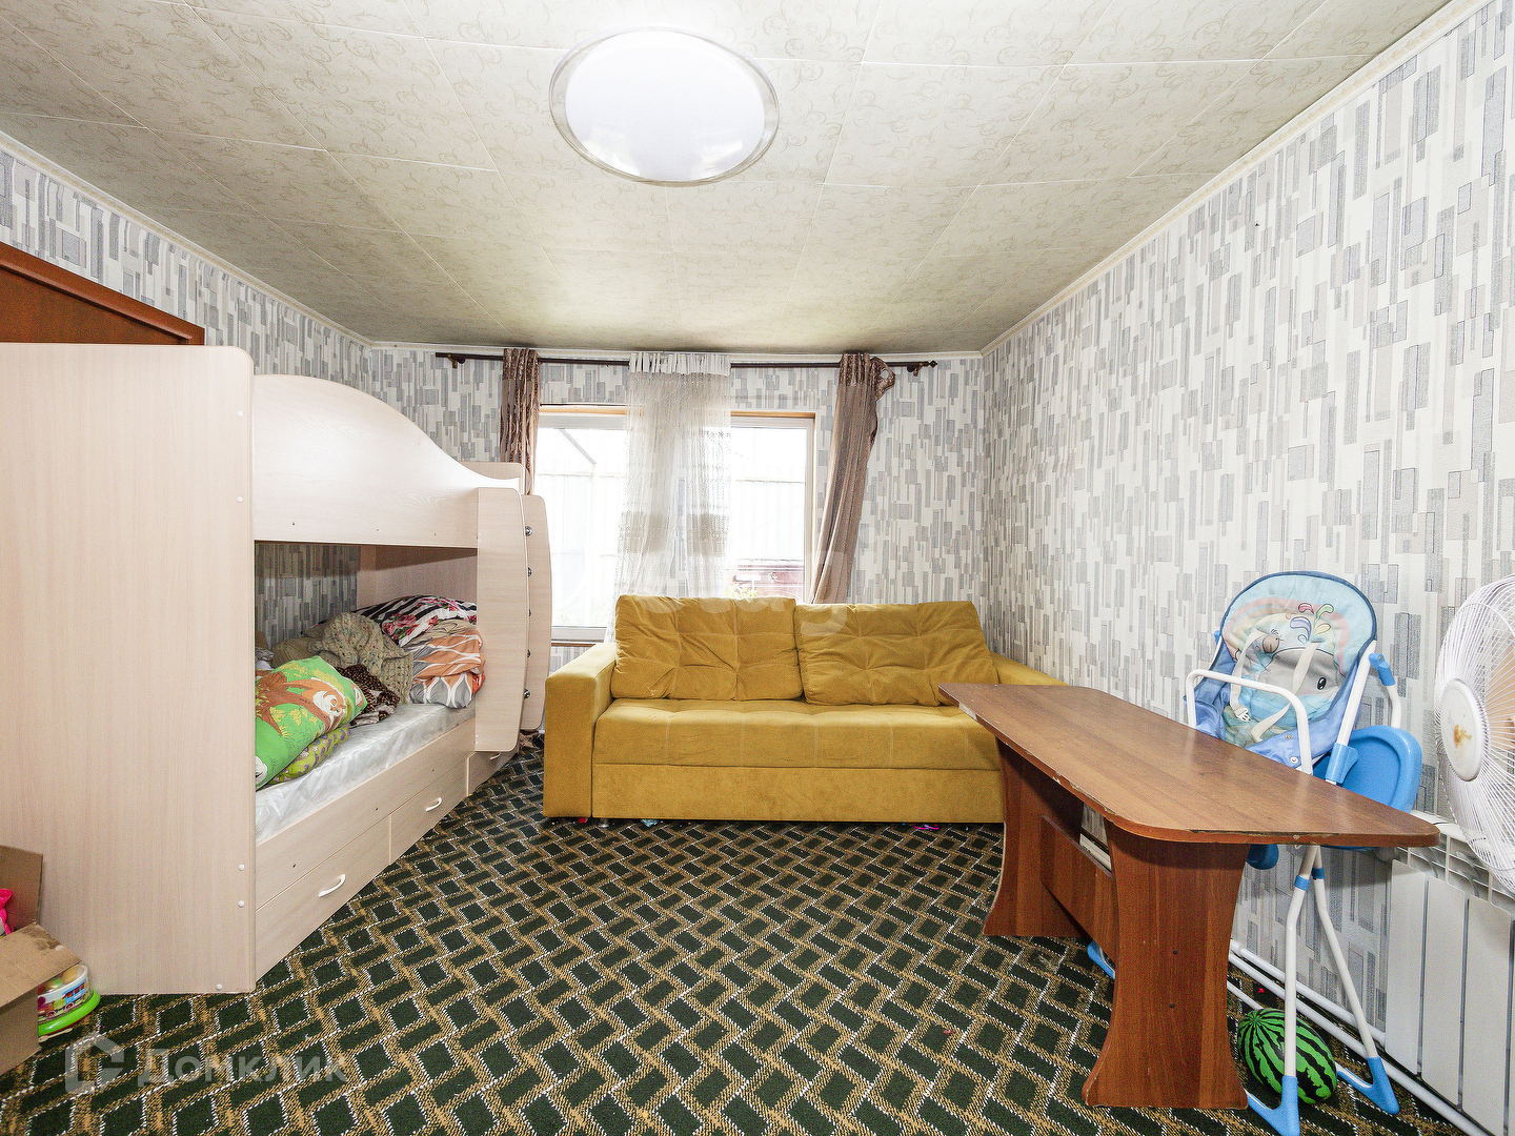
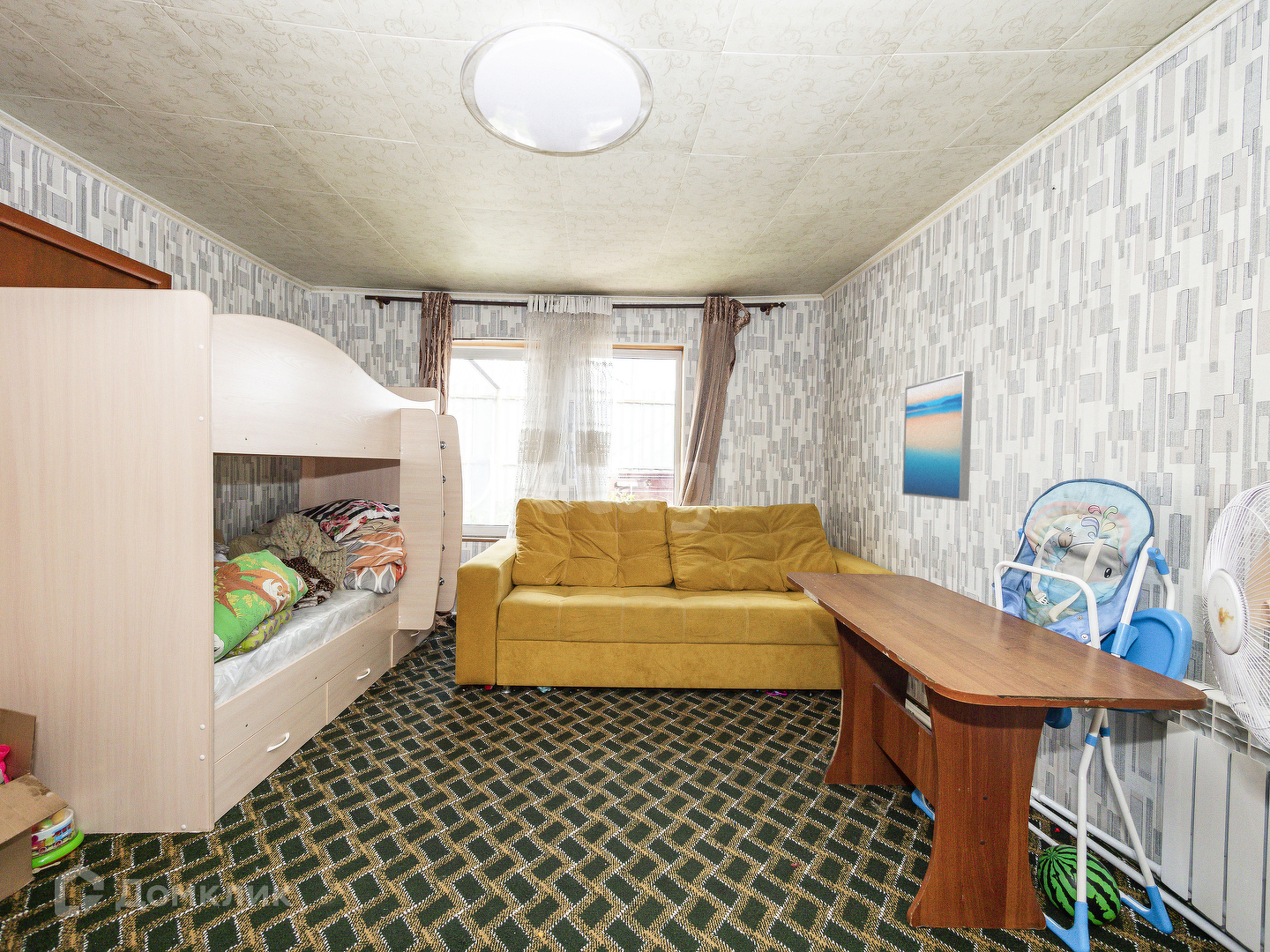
+ wall art (934, 438)
